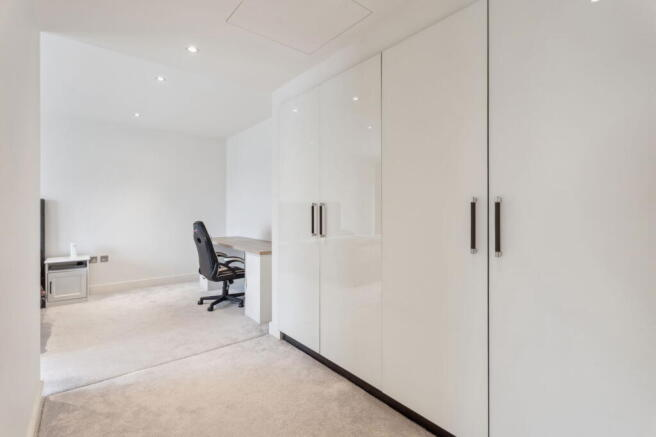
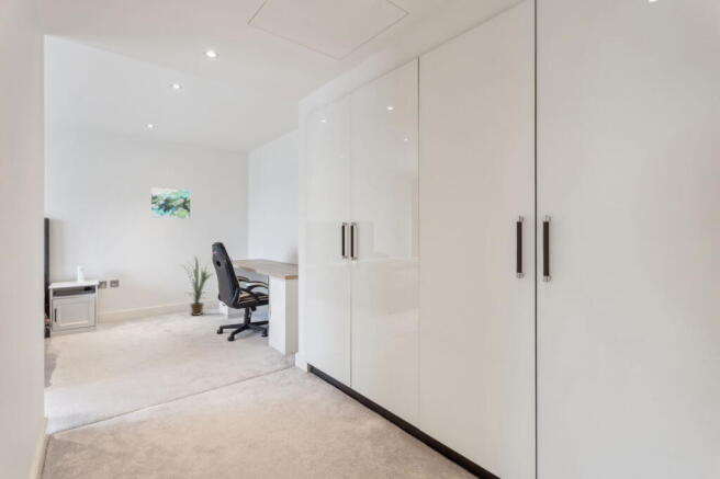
+ wall art (171, 204)
+ house plant (194, 285)
